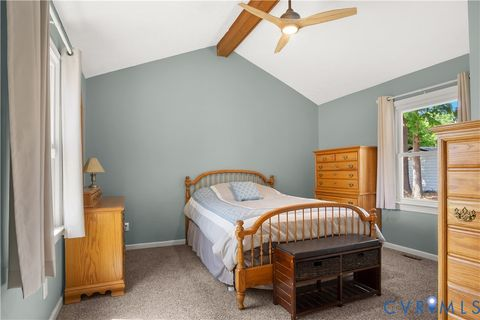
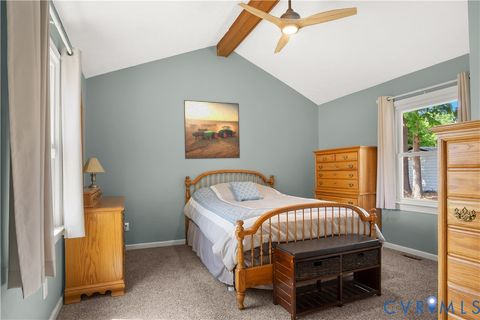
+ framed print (212, 130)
